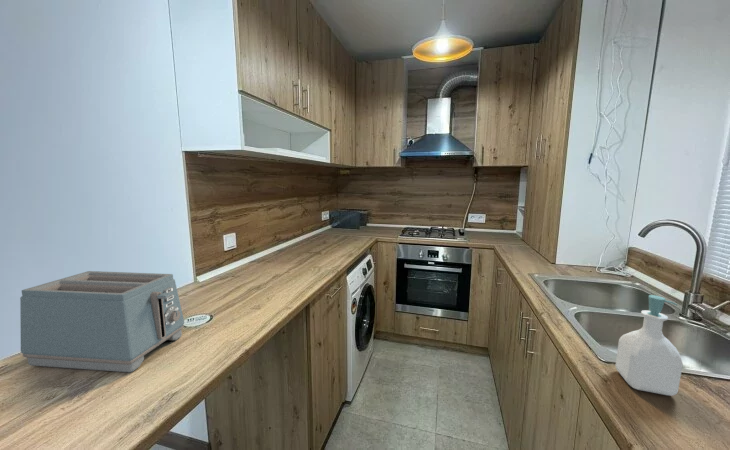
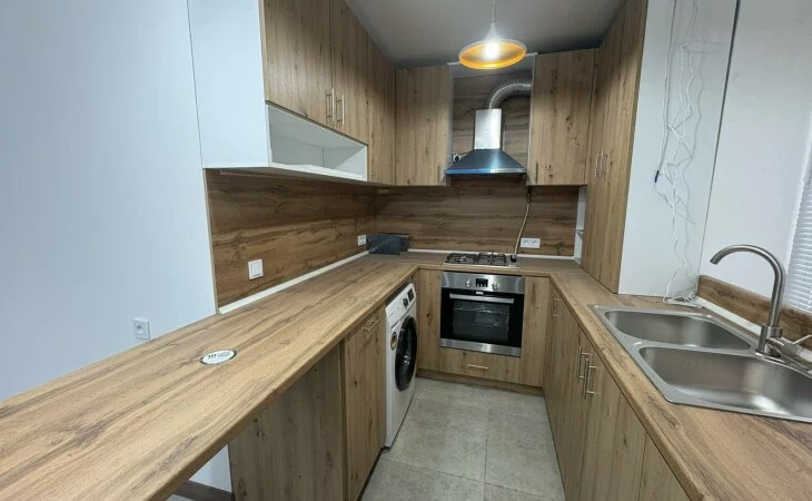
- soap bottle (650, 340)
- toaster (114, 316)
